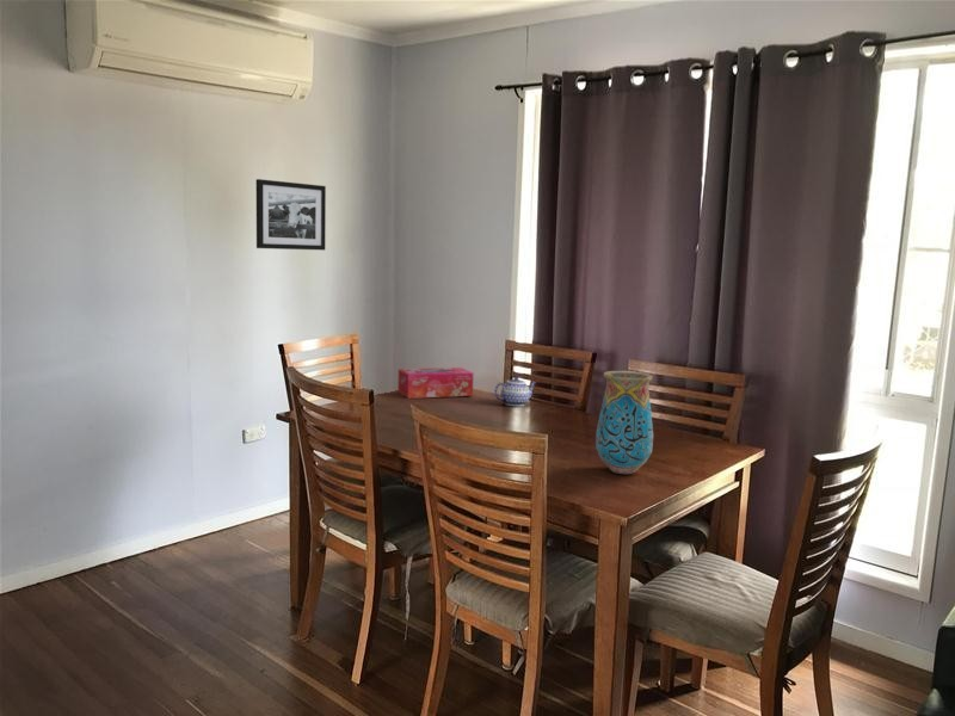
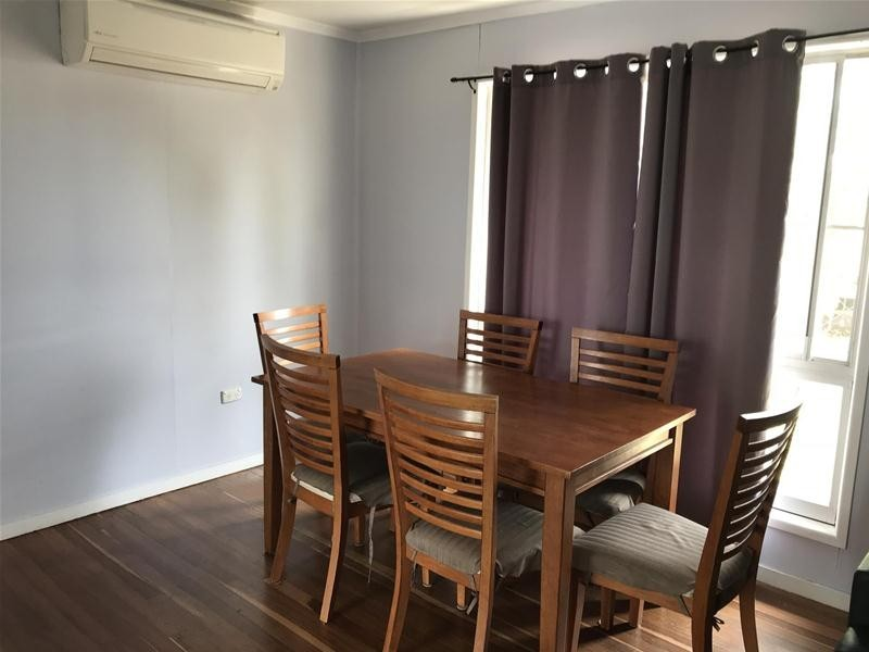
- teapot (515, 390)
- tissue box (435, 382)
- vase (624, 422)
- picture frame (291, 216)
